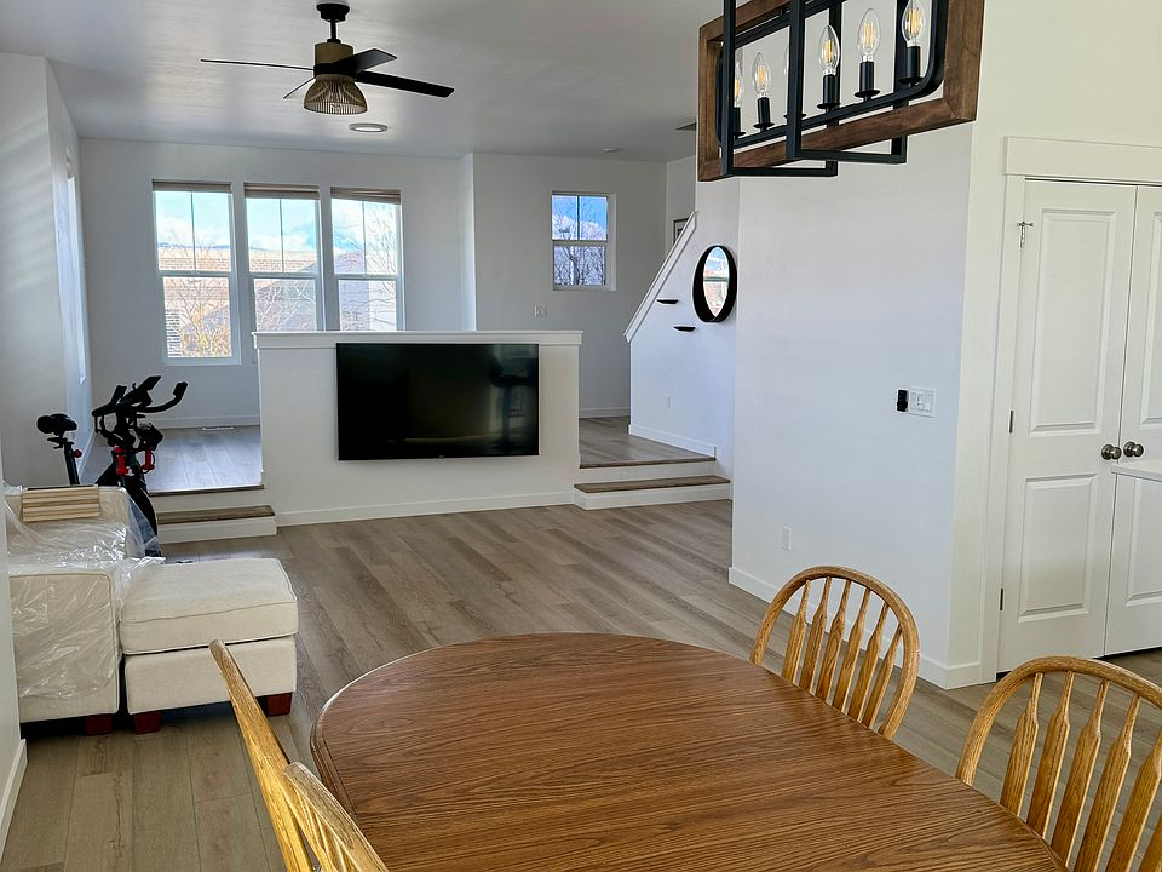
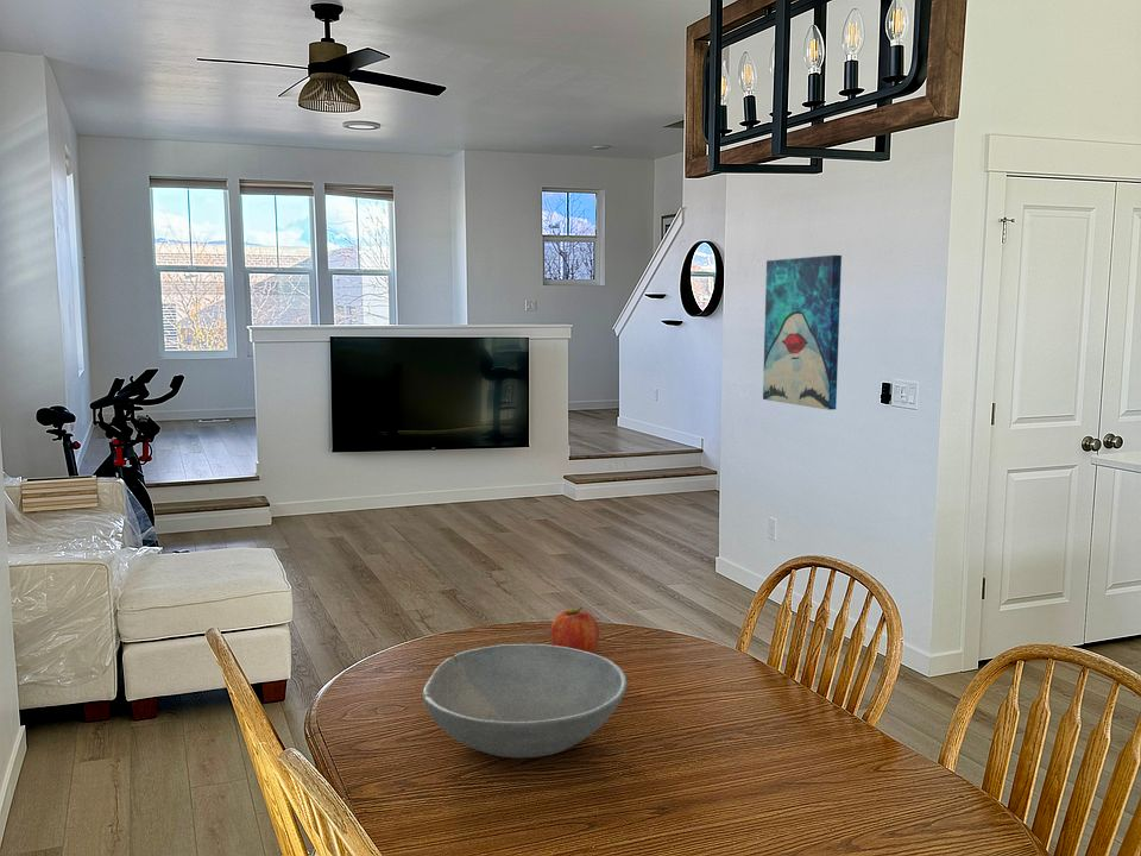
+ bowl (525, 709)
+ fruit (574, 630)
+ wall art (799, 332)
